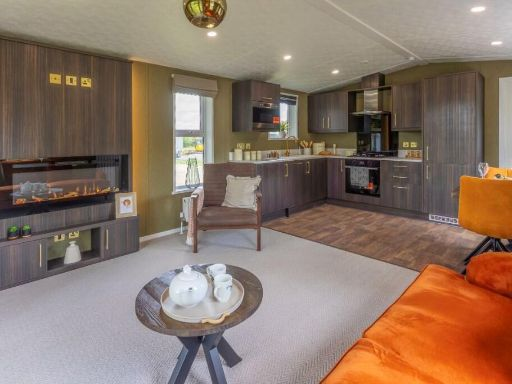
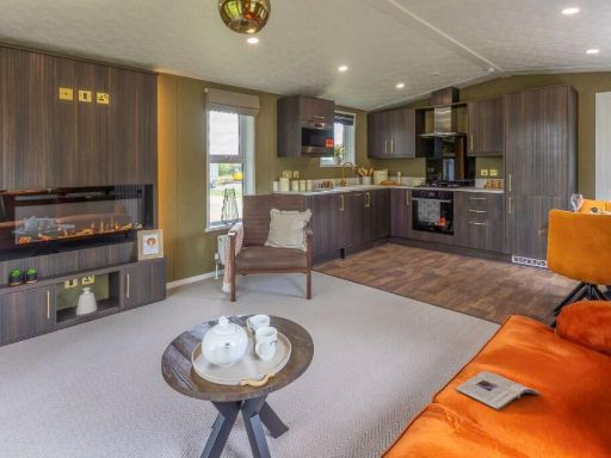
+ magazine (496, 386)
